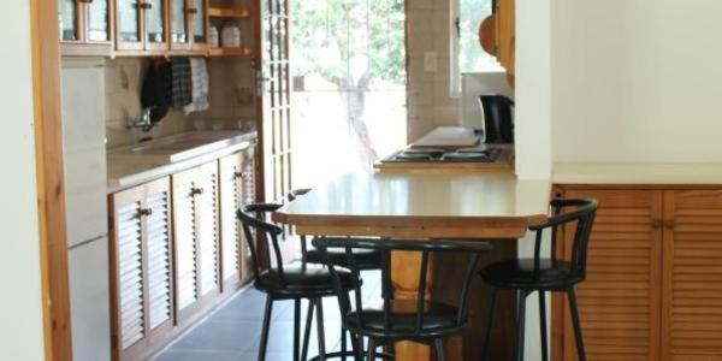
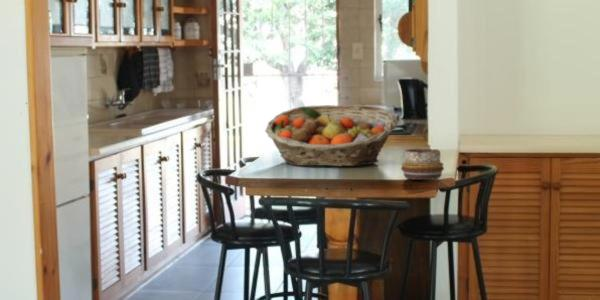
+ decorative bowl (422, 164)
+ fruit basket (331, 134)
